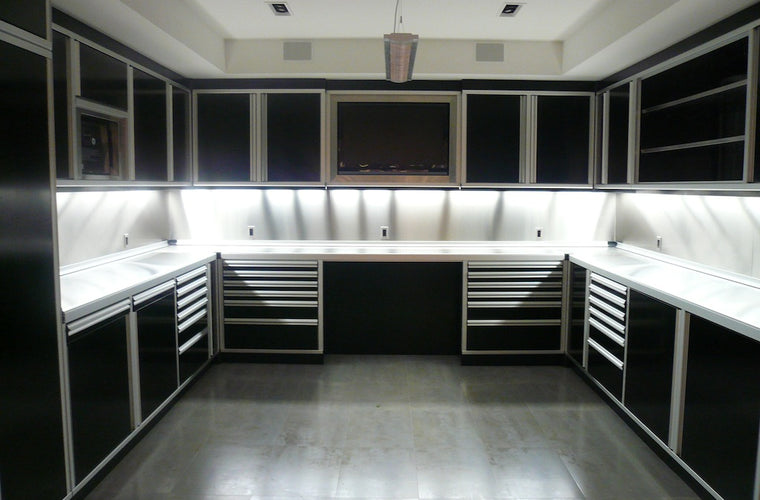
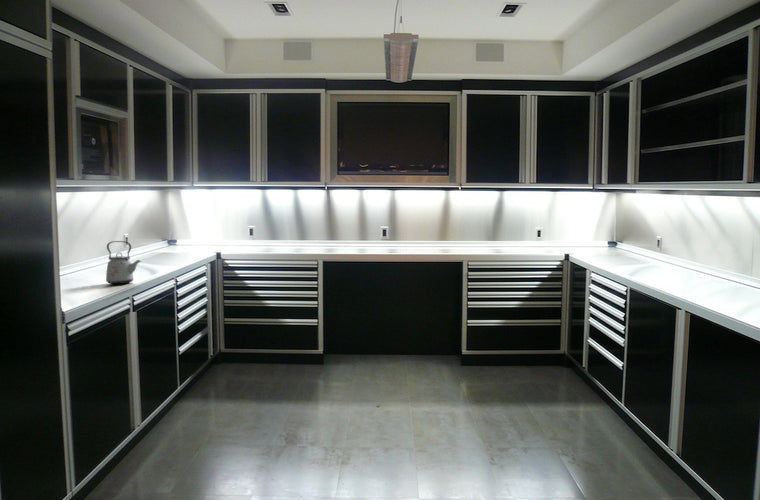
+ kettle (124, 262)
